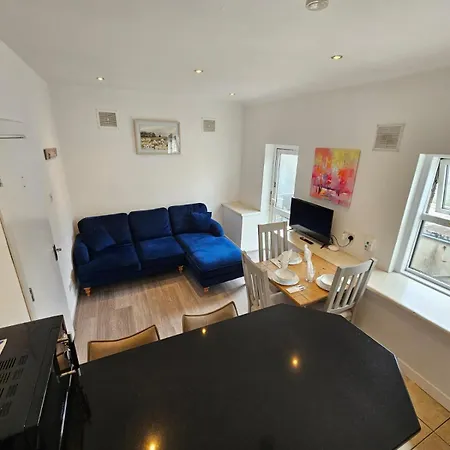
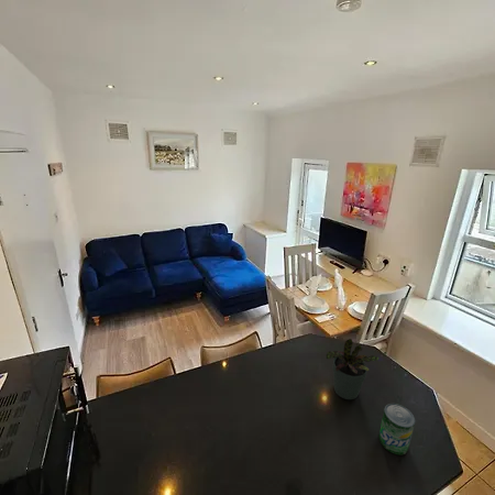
+ beverage can (396, 428)
+ potted plant (351, 370)
